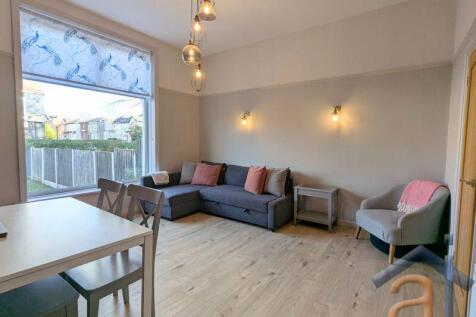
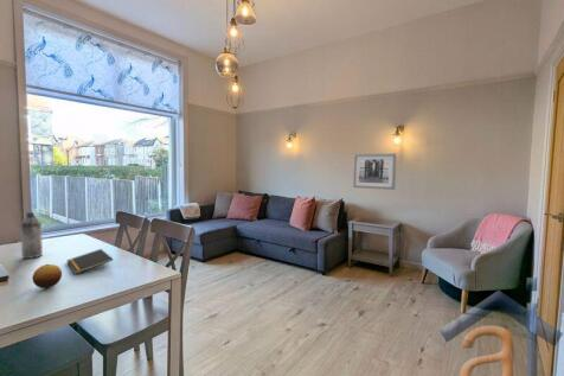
+ fruit (47, 275)
+ water bottle (31, 234)
+ notepad (89, 260)
+ wall art (373, 171)
